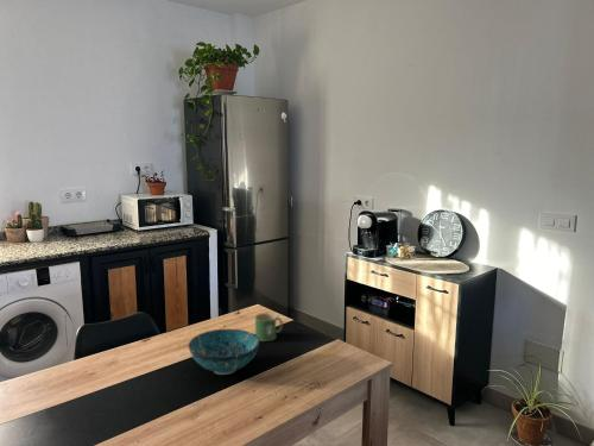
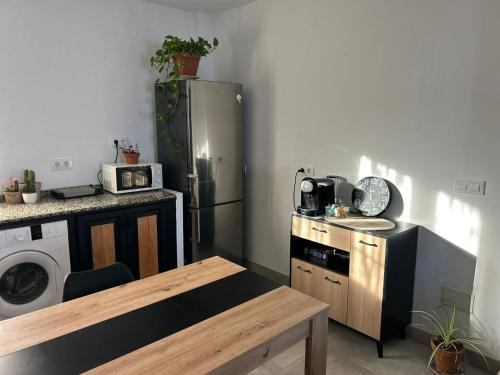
- decorative bowl (225, 354)
- mug (268, 326)
